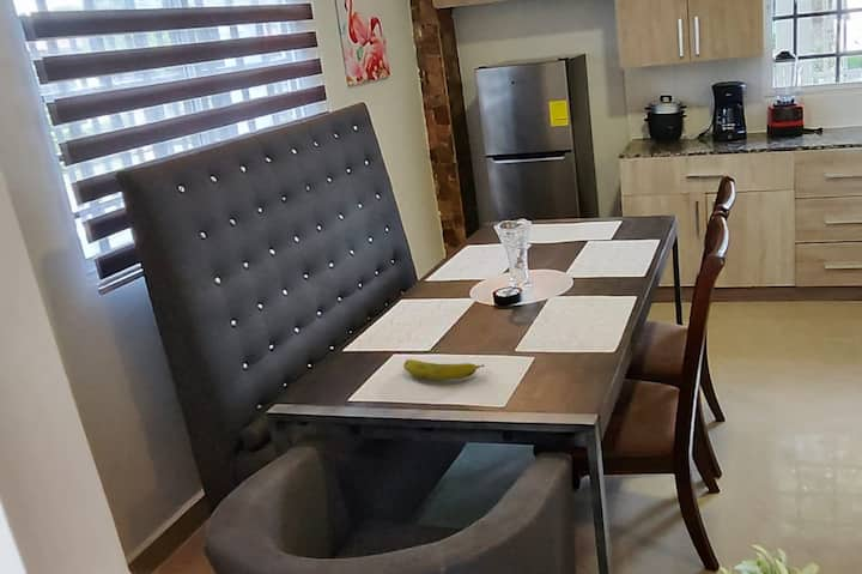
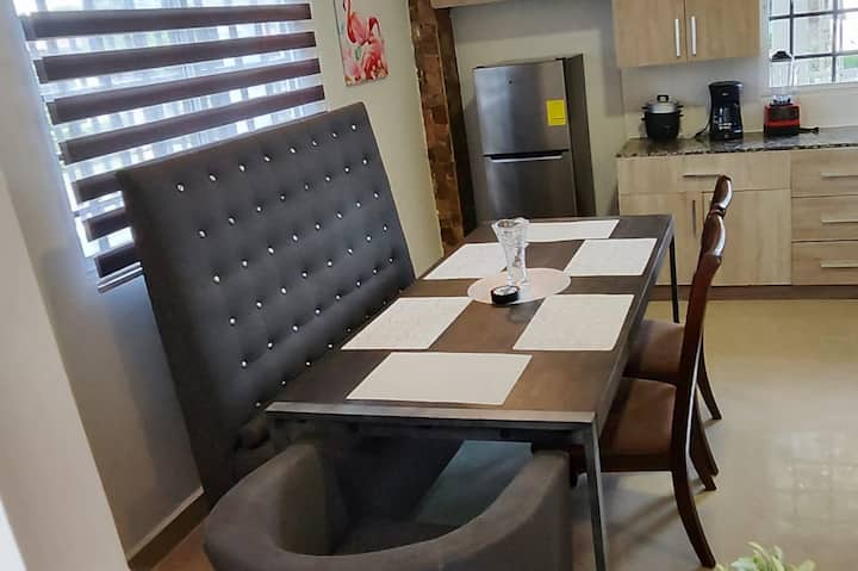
- fruit (437, 365)
